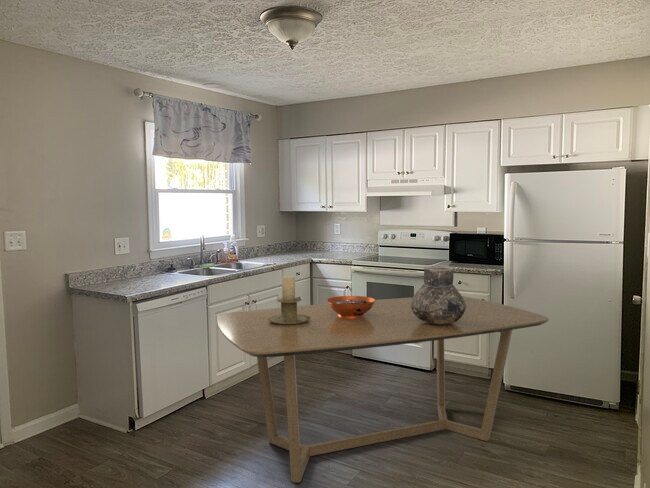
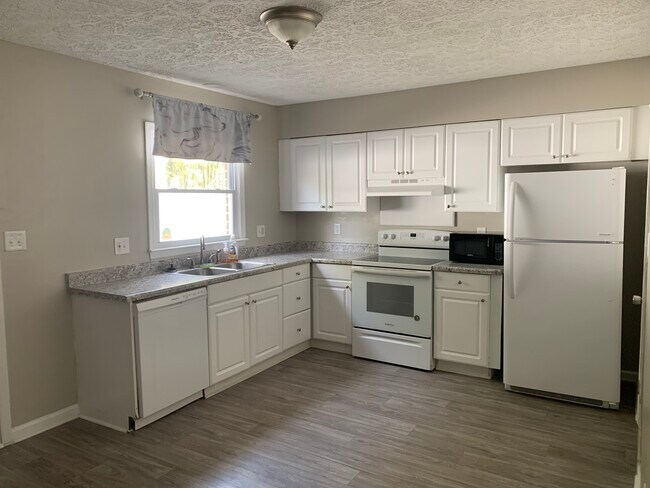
- candle holder (288, 298)
- dining table (372, 347)
- decorative bowl (351, 307)
- vase (438, 294)
